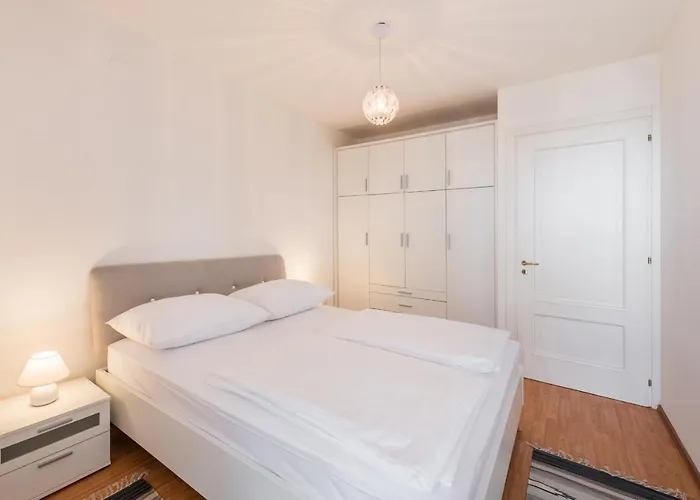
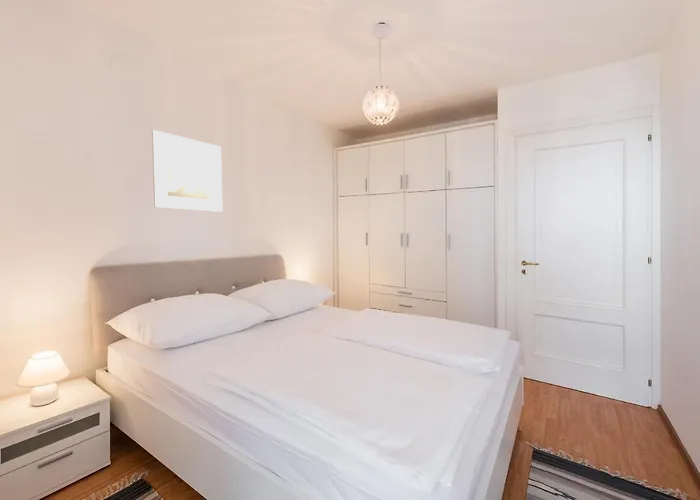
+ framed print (190, 174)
